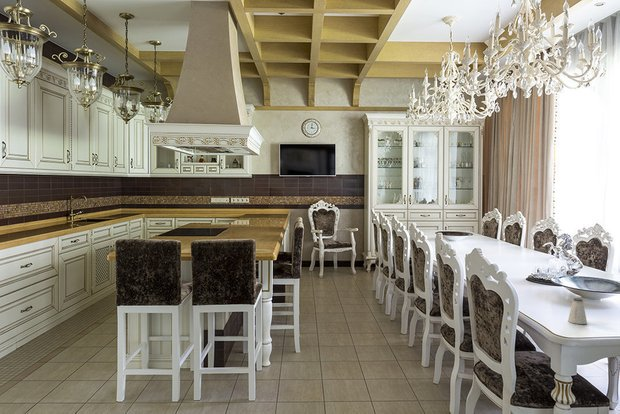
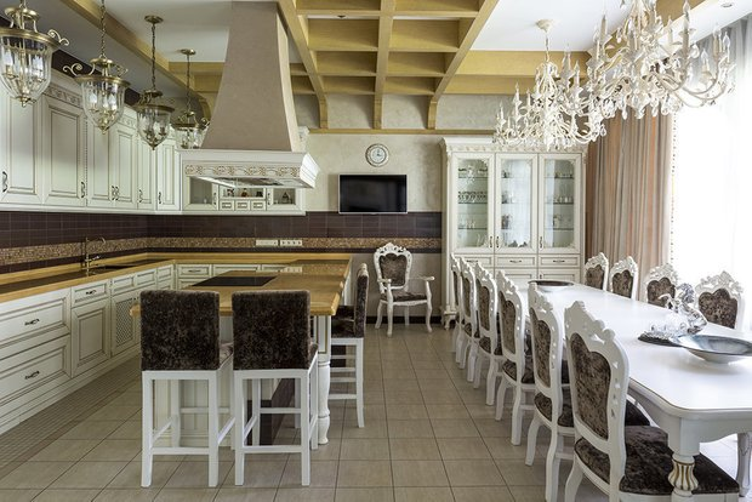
- saltshaker (577, 310)
